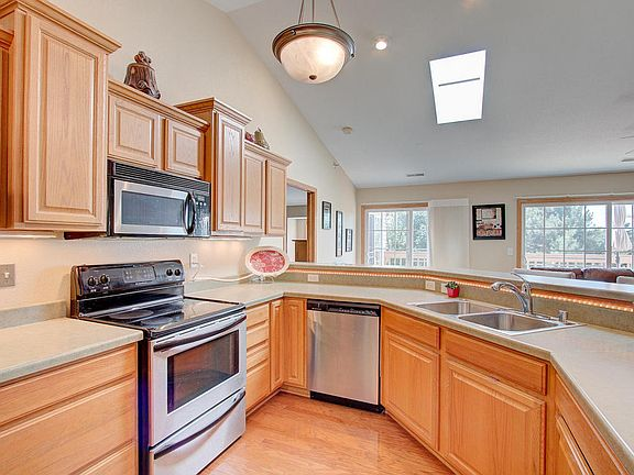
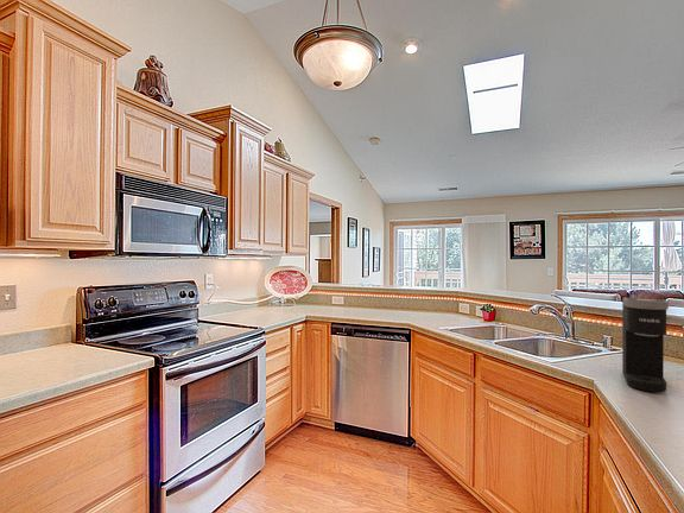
+ coffee maker (642, 338)
